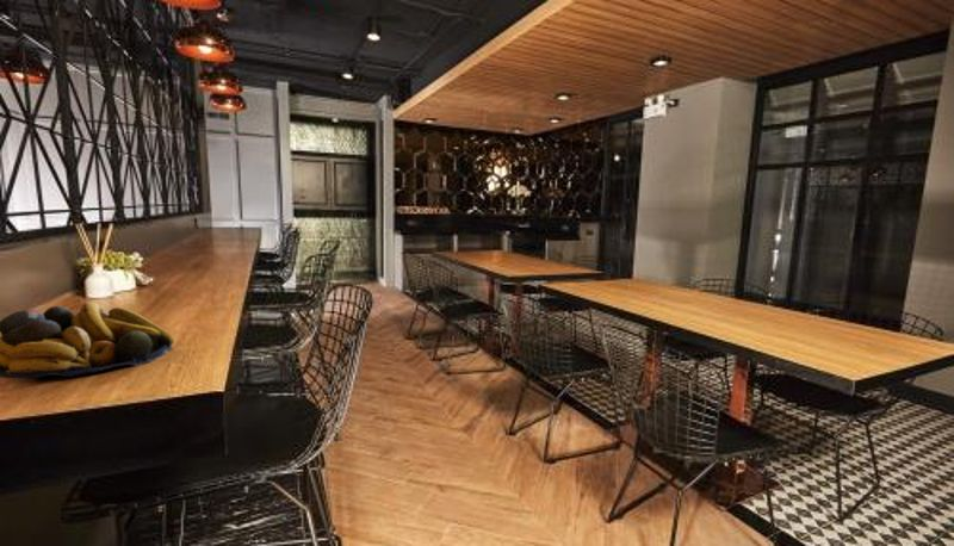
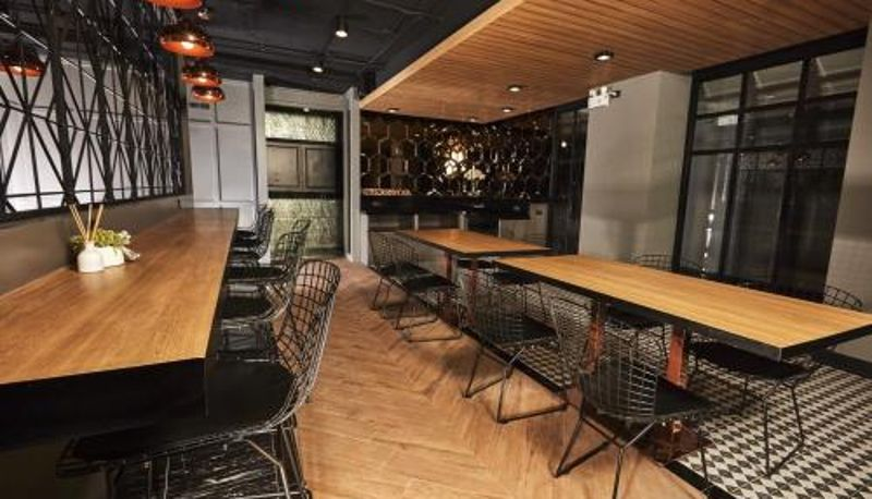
- fruit bowl (82, 330)
